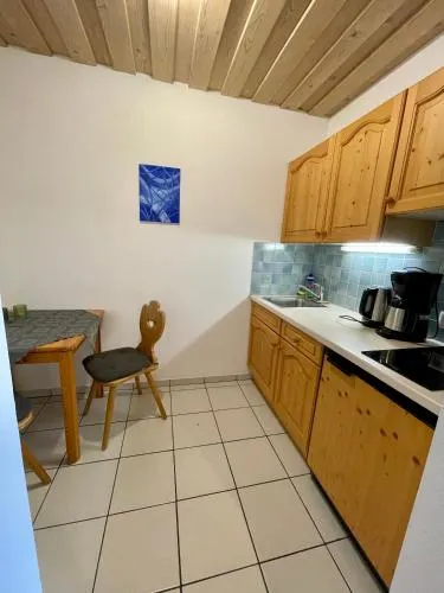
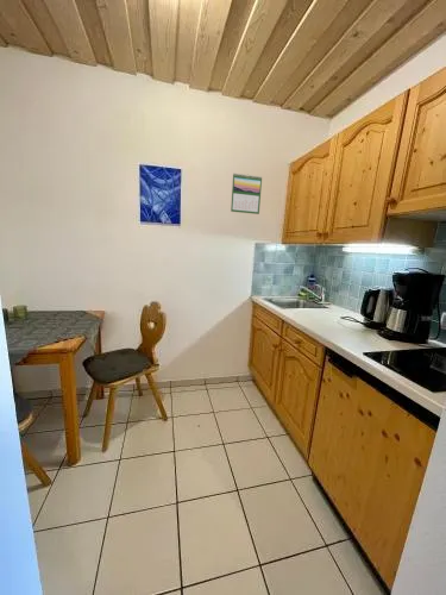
+ calendar (246, 193)
